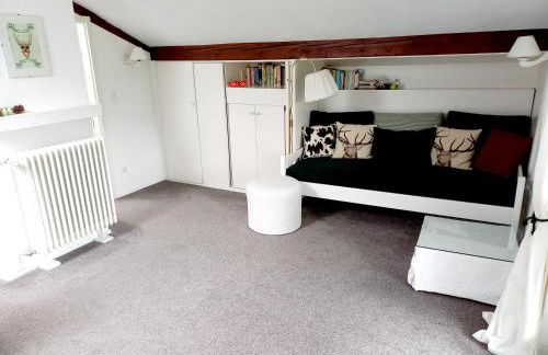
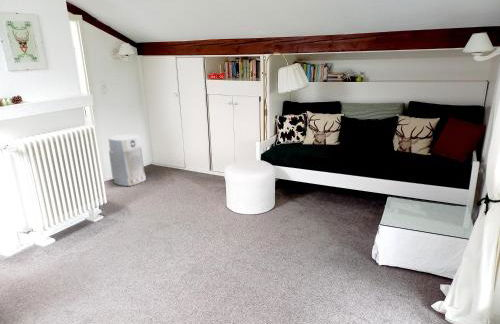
+ air purifier (126, 159)
